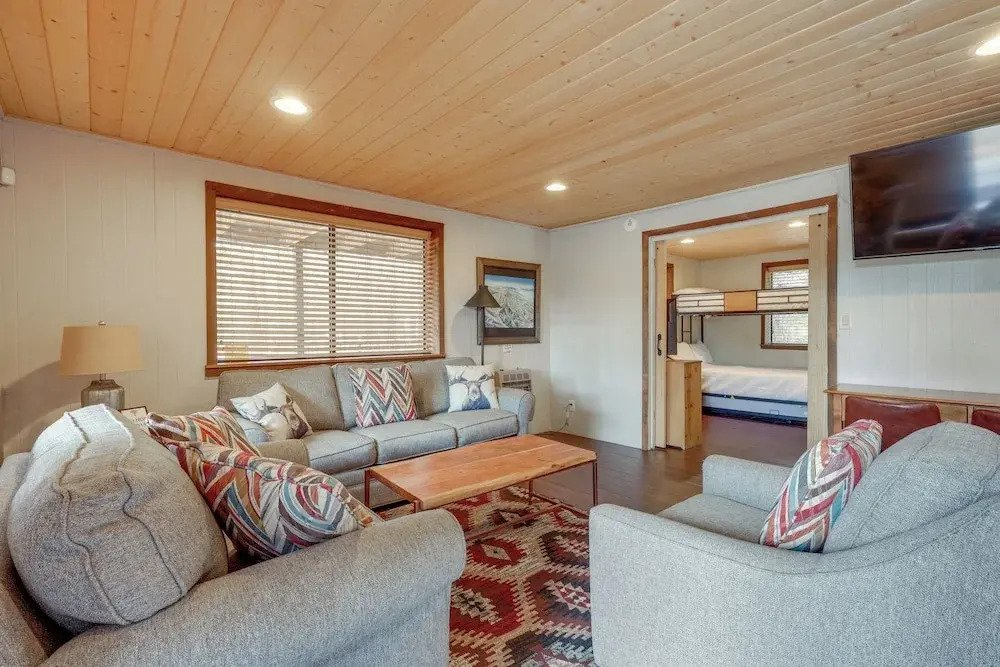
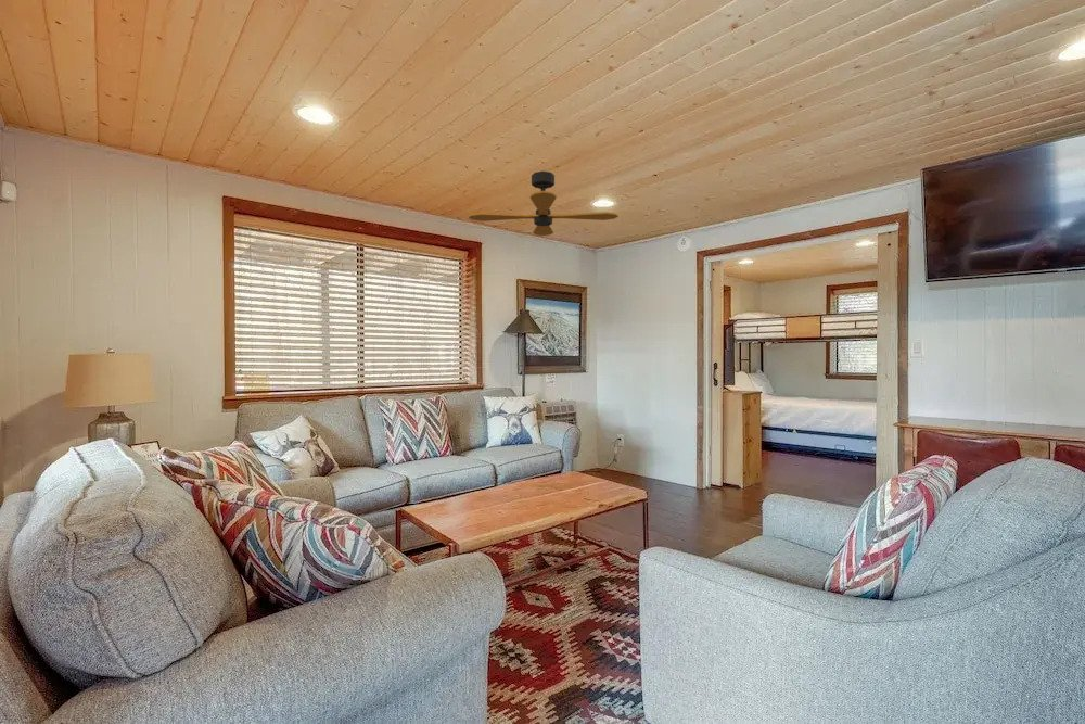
+ ceiling fan (542, 199)
